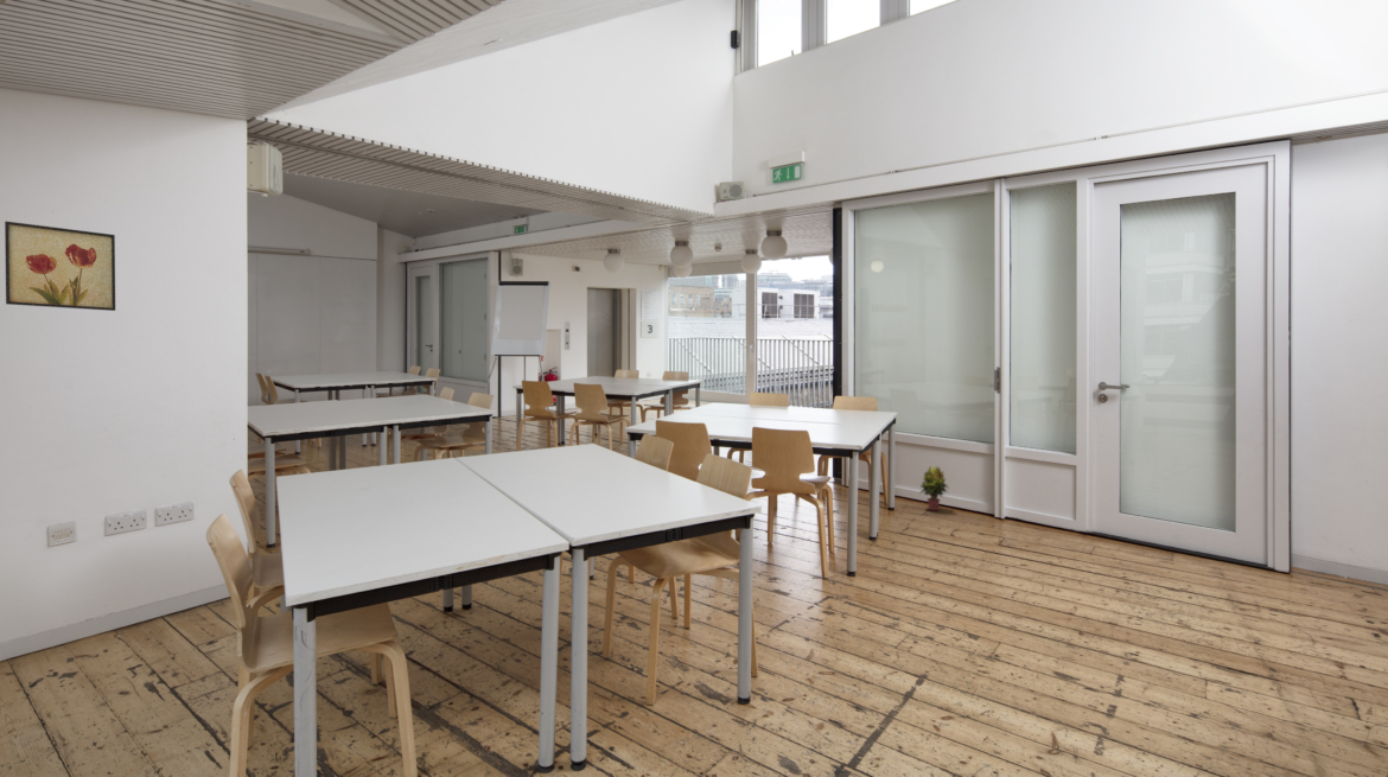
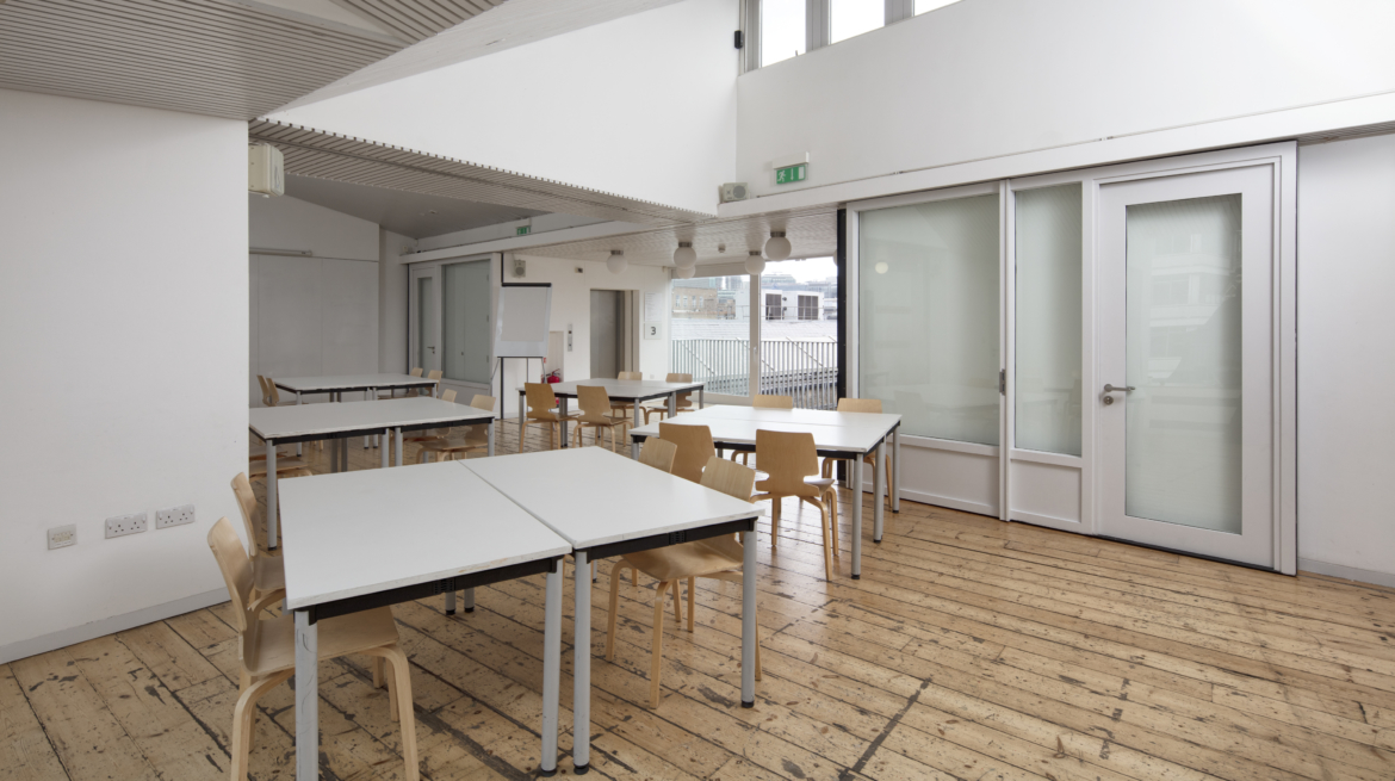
- wall art (62, 268)
- potted plant (934, 488)
